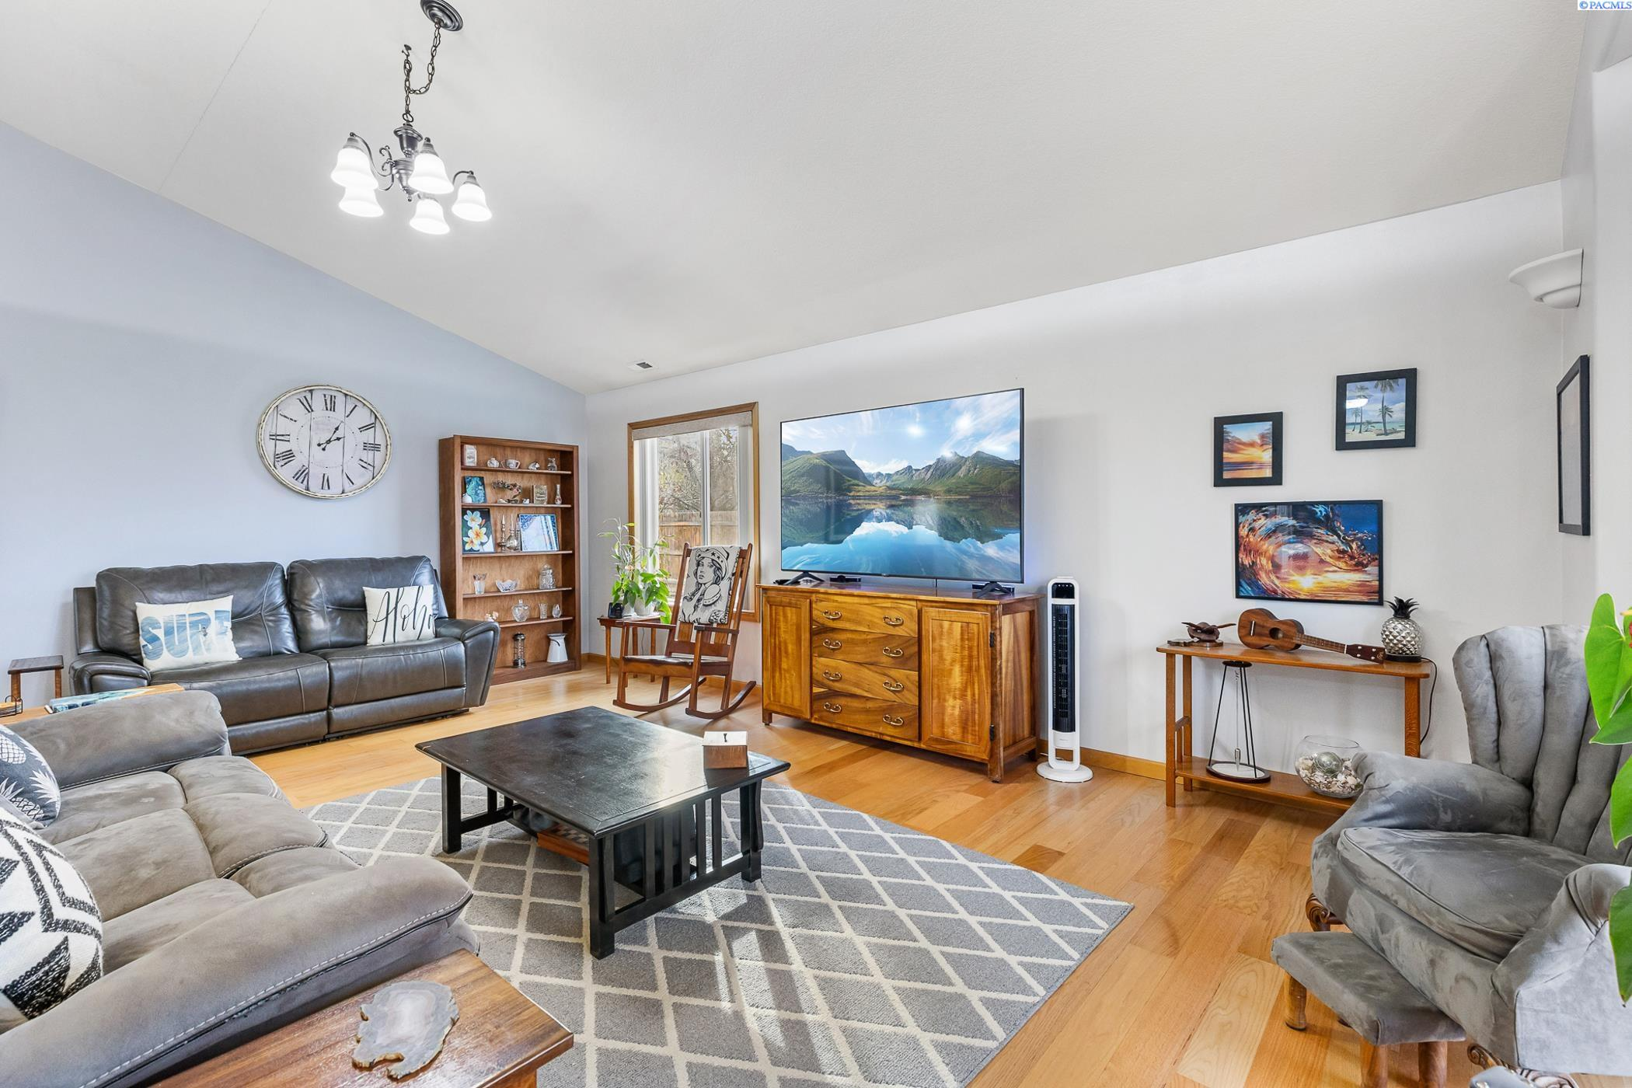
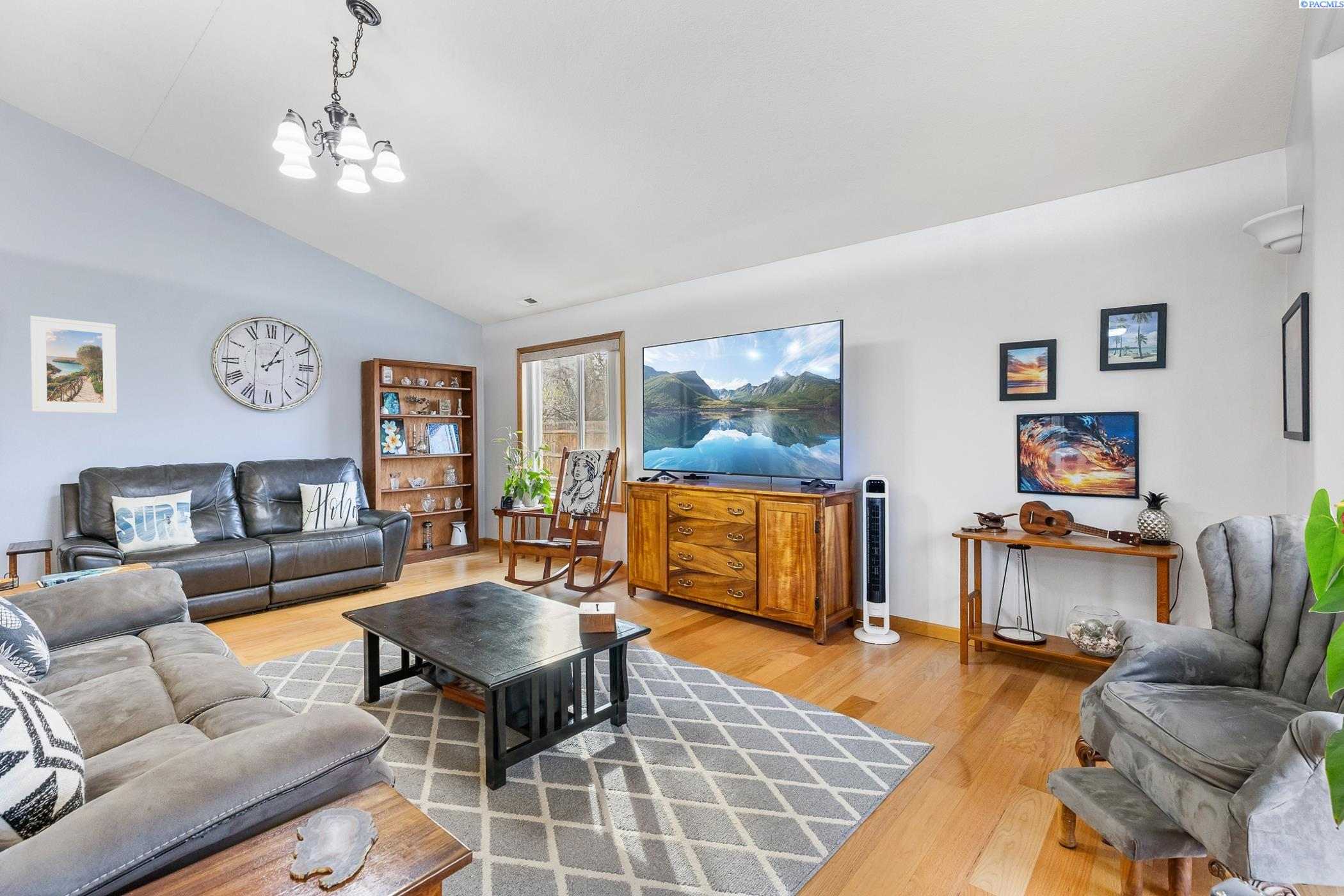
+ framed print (75, 366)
